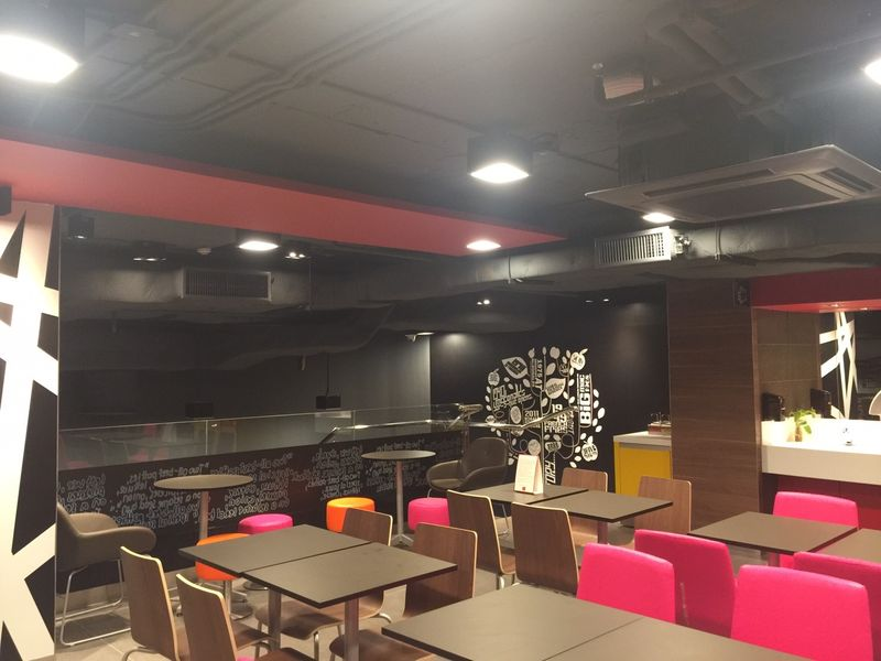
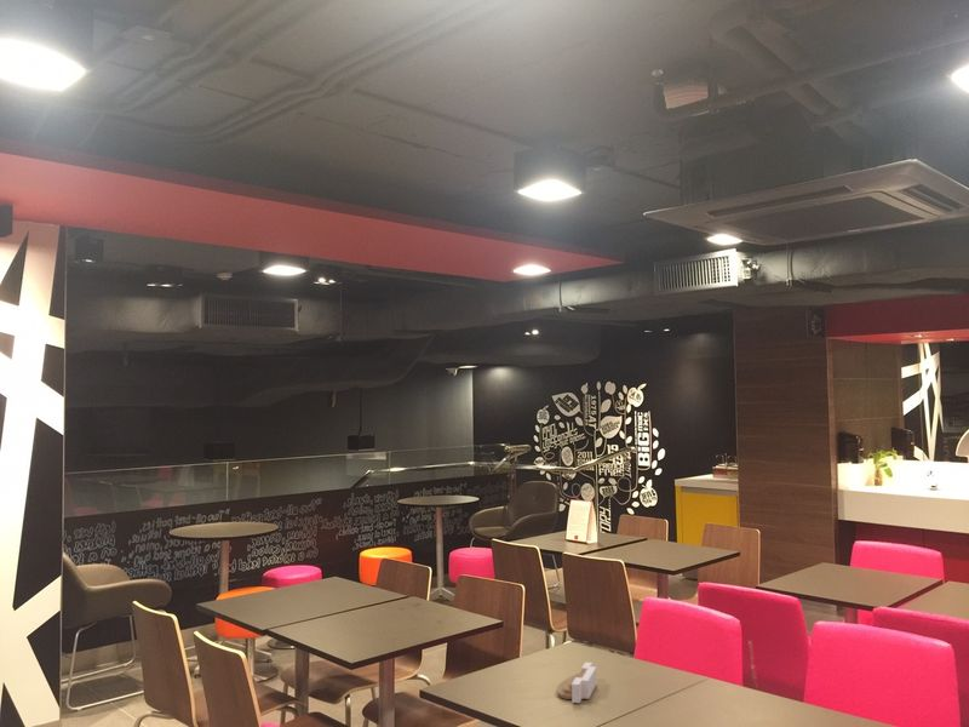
+ architectural model (575, 681)
